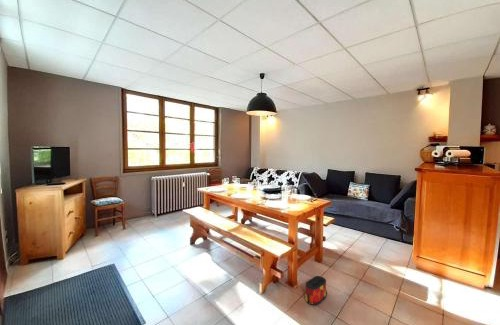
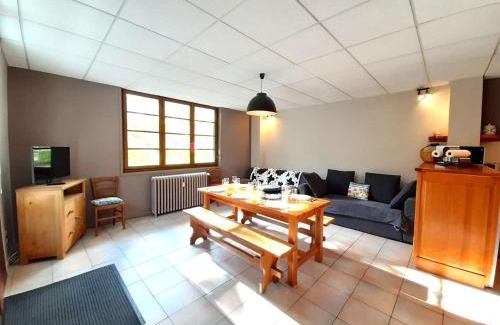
- bag (316, 289)
